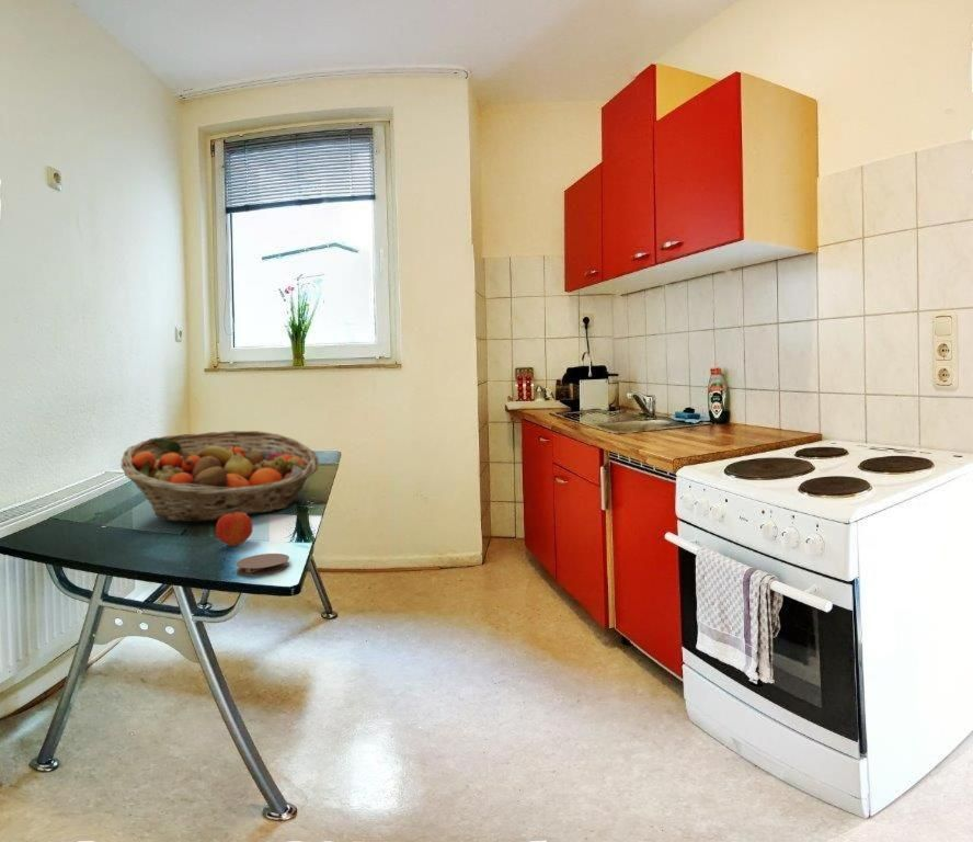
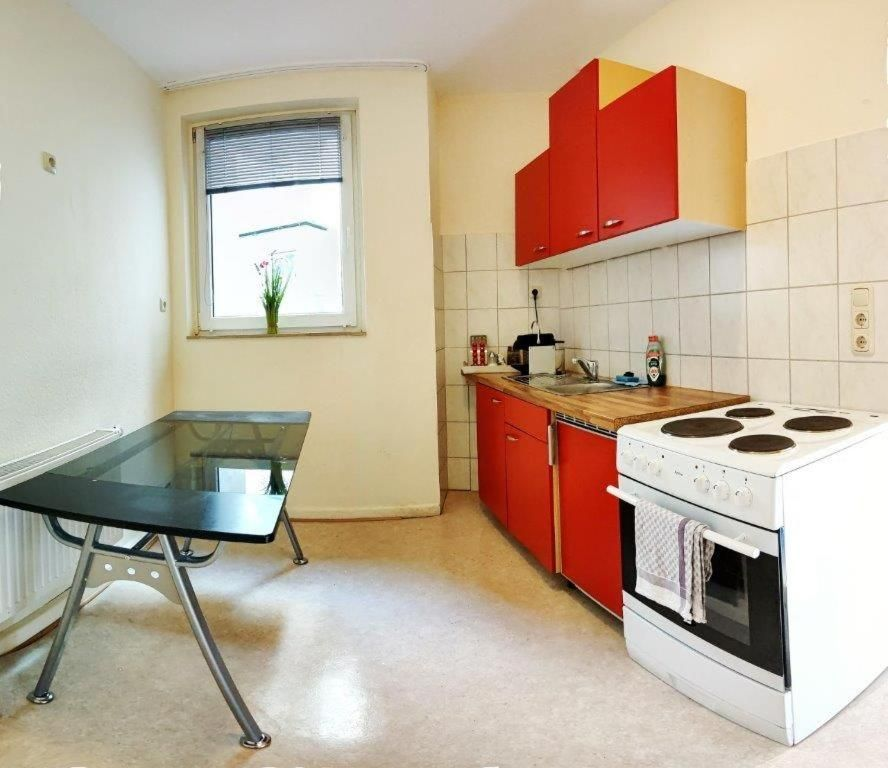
- fruit basket (226, 471)
- coaster (263, 564)
- apple (233, 527)
